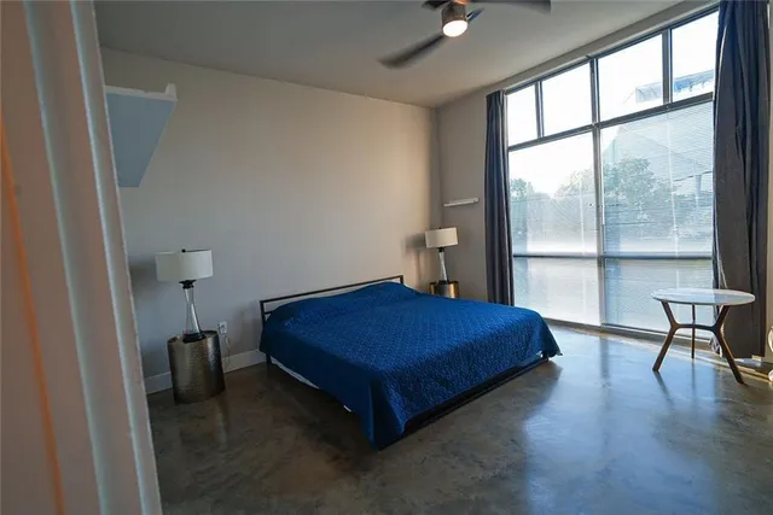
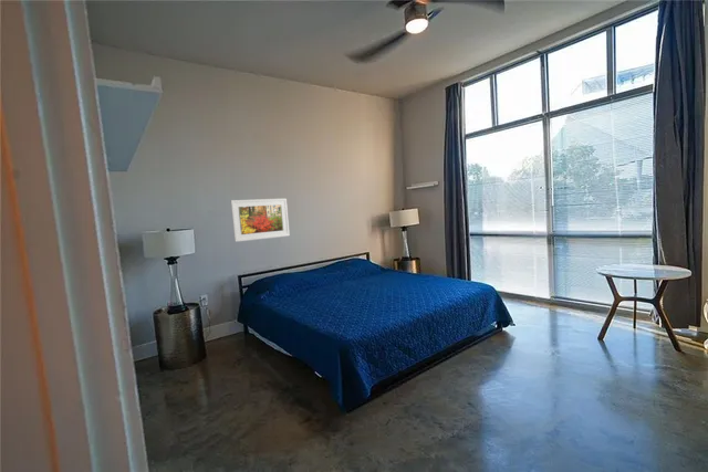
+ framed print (261, 219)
